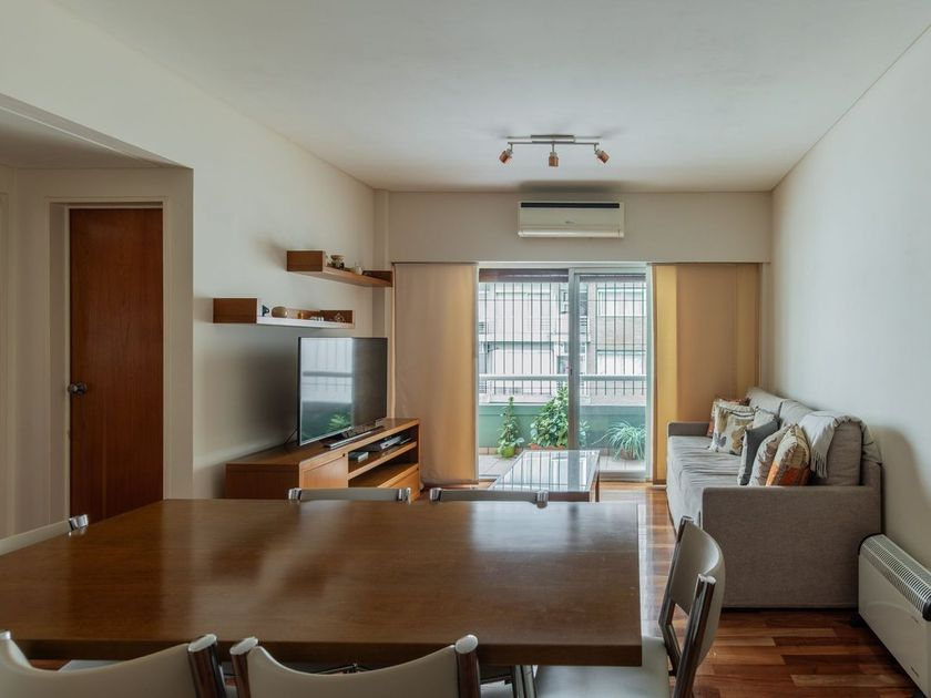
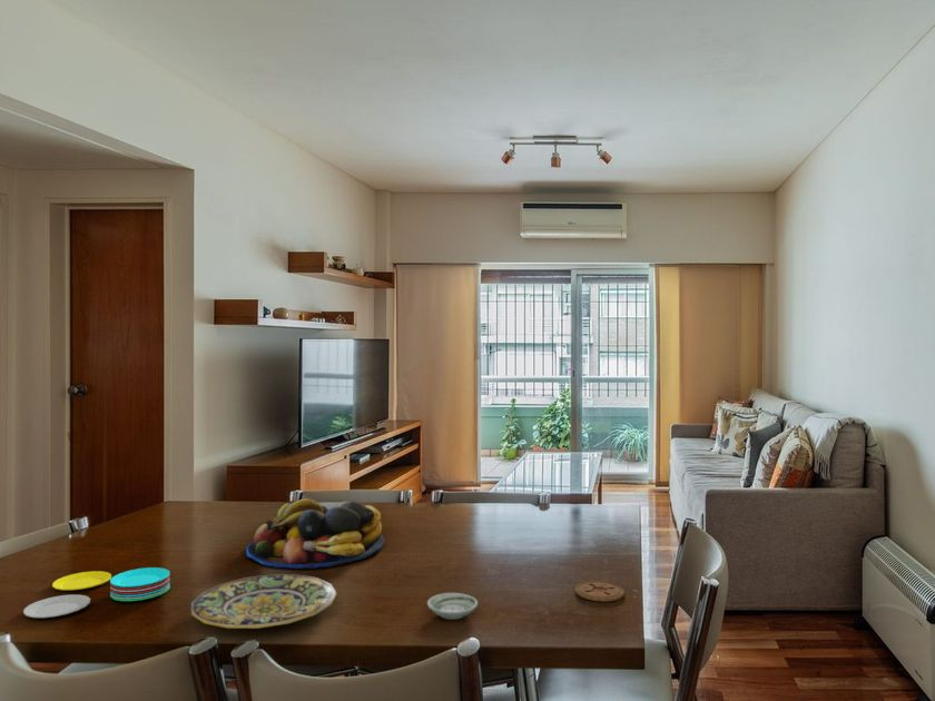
+ saucer (452, 608)
+ plate (88, 586)
+ fruit bowl (315, 522)
+ coaster (599, 591)
+ plate (265, 604)
